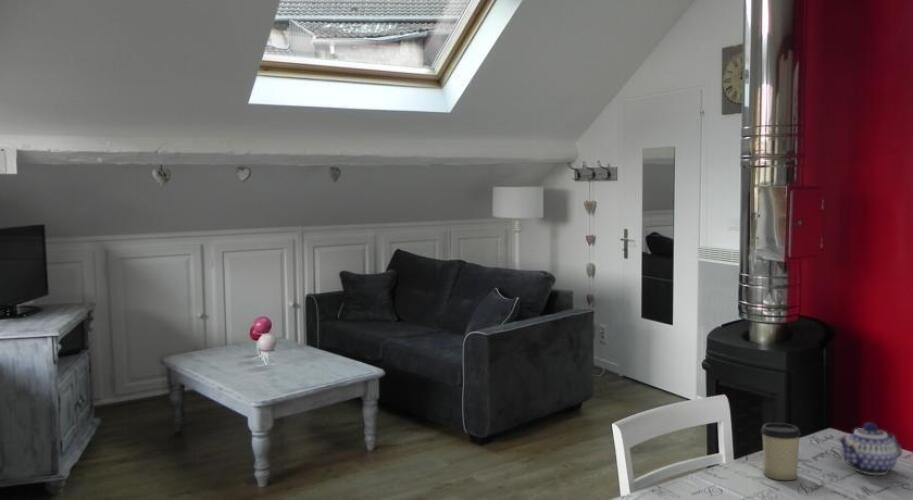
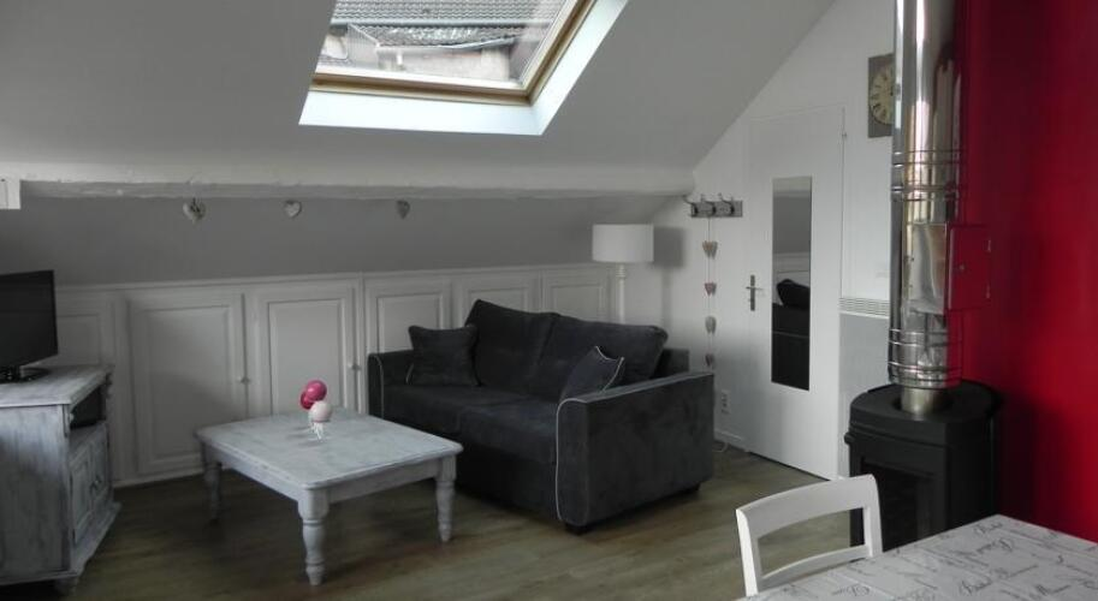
- teapot (869, 446)
- cup (780, 451)
